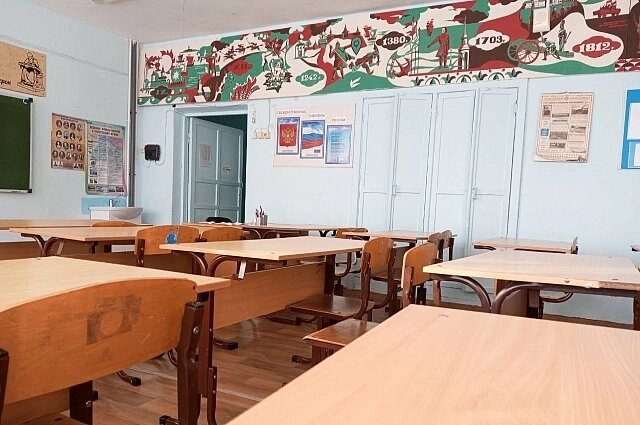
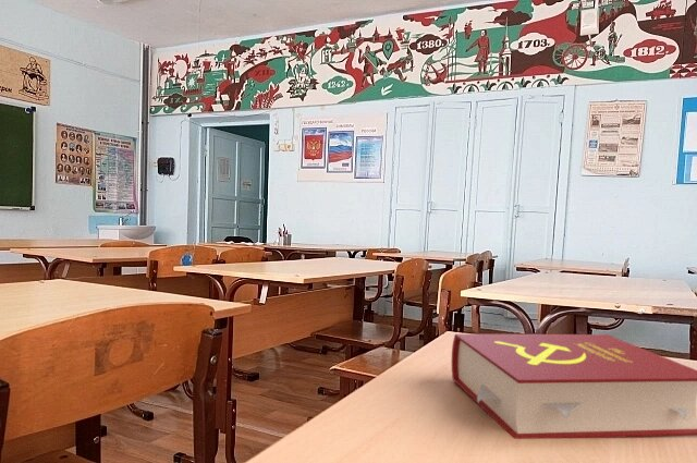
+ book (567, 377)
